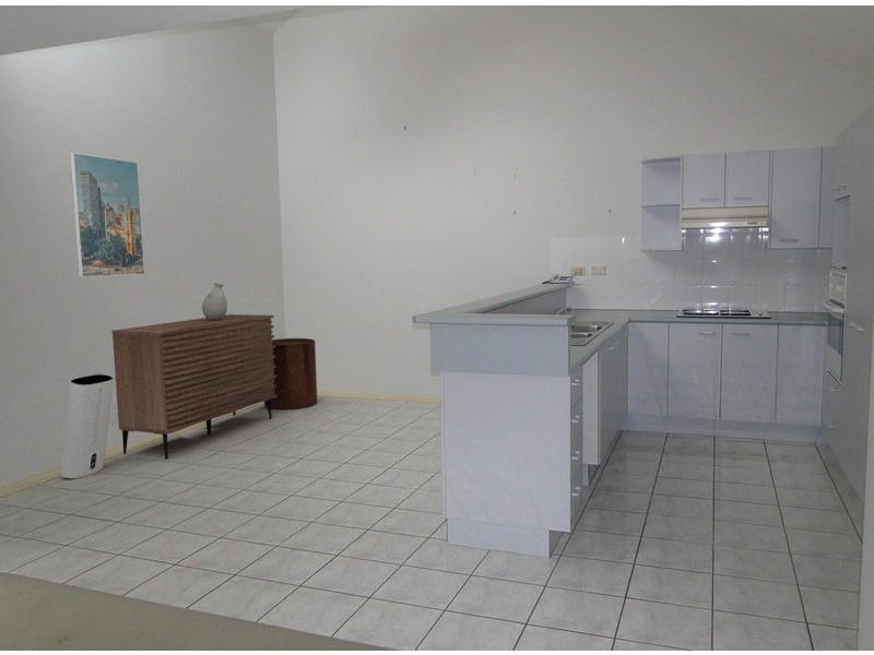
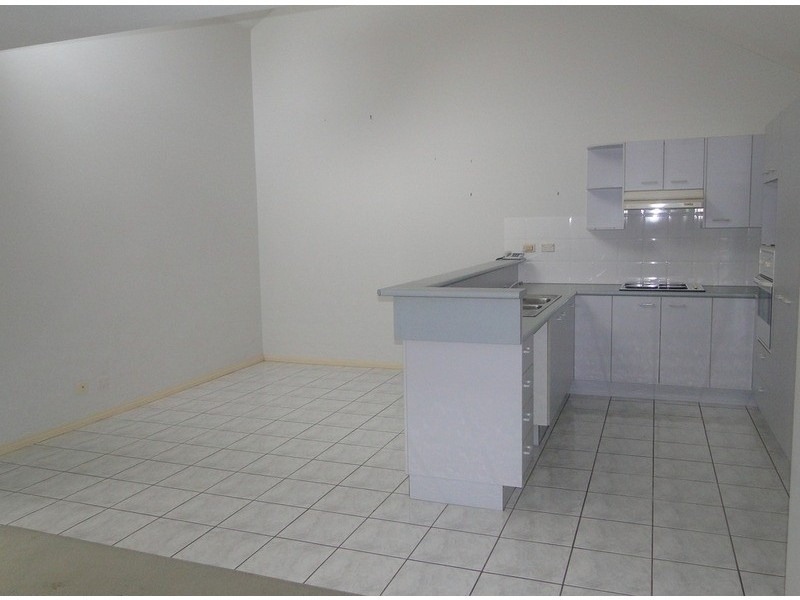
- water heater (86, 425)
- sideboard (203, 379)
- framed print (109, 216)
- vase (214, 300)
- trash can (290, 372)
